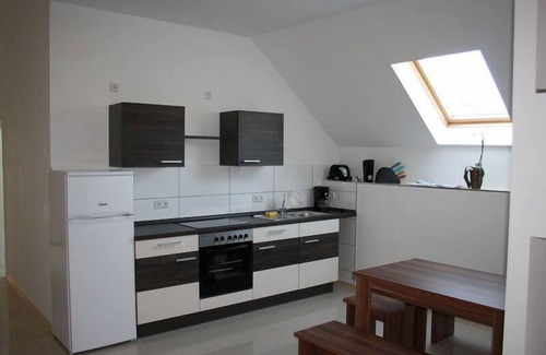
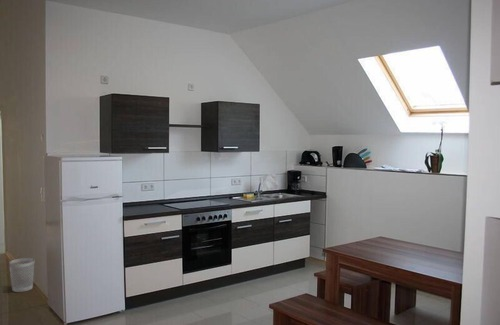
+ wastebasket (21, 274)
